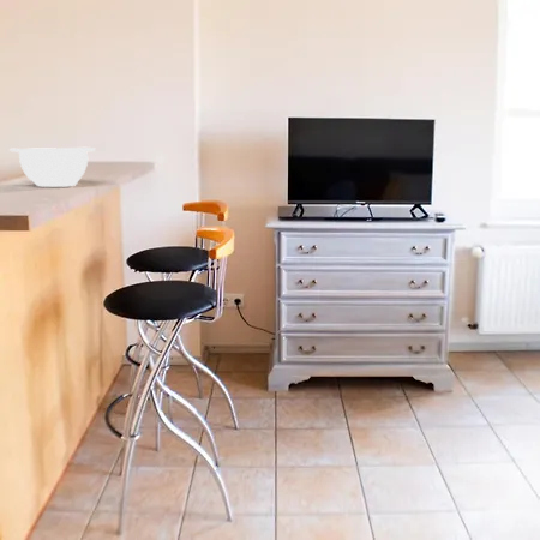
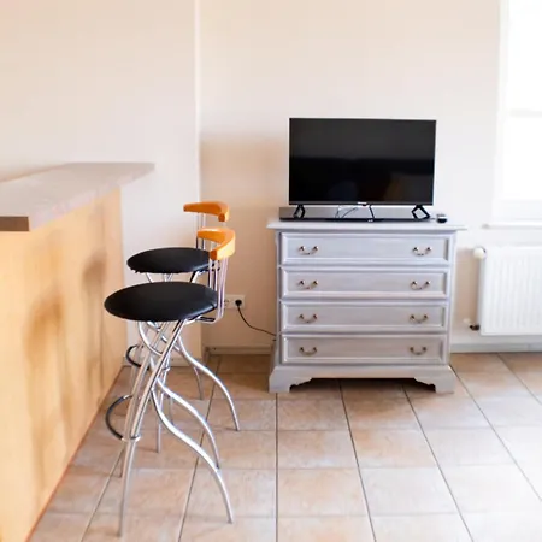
- mixing bowl (54, 166)
